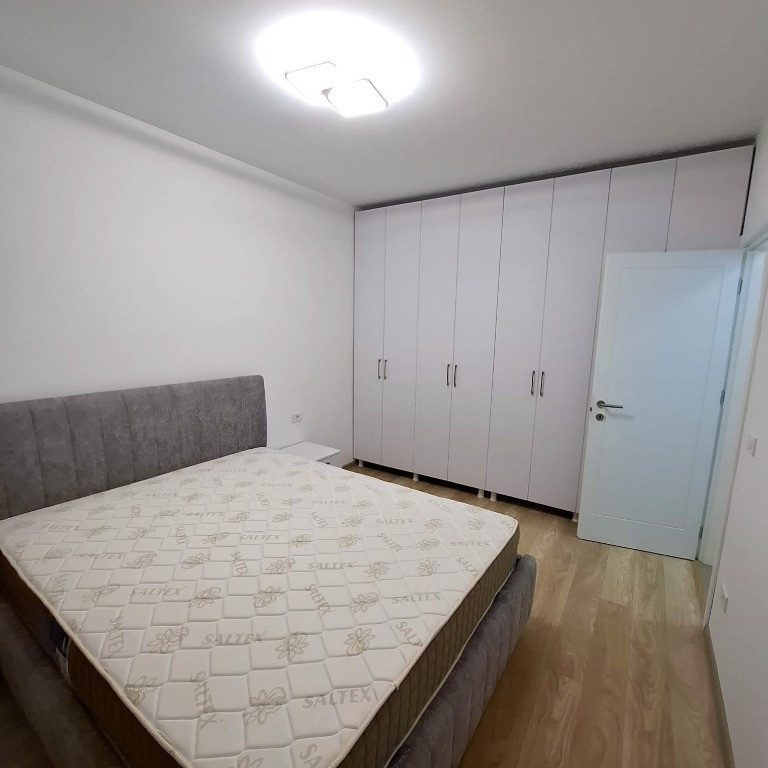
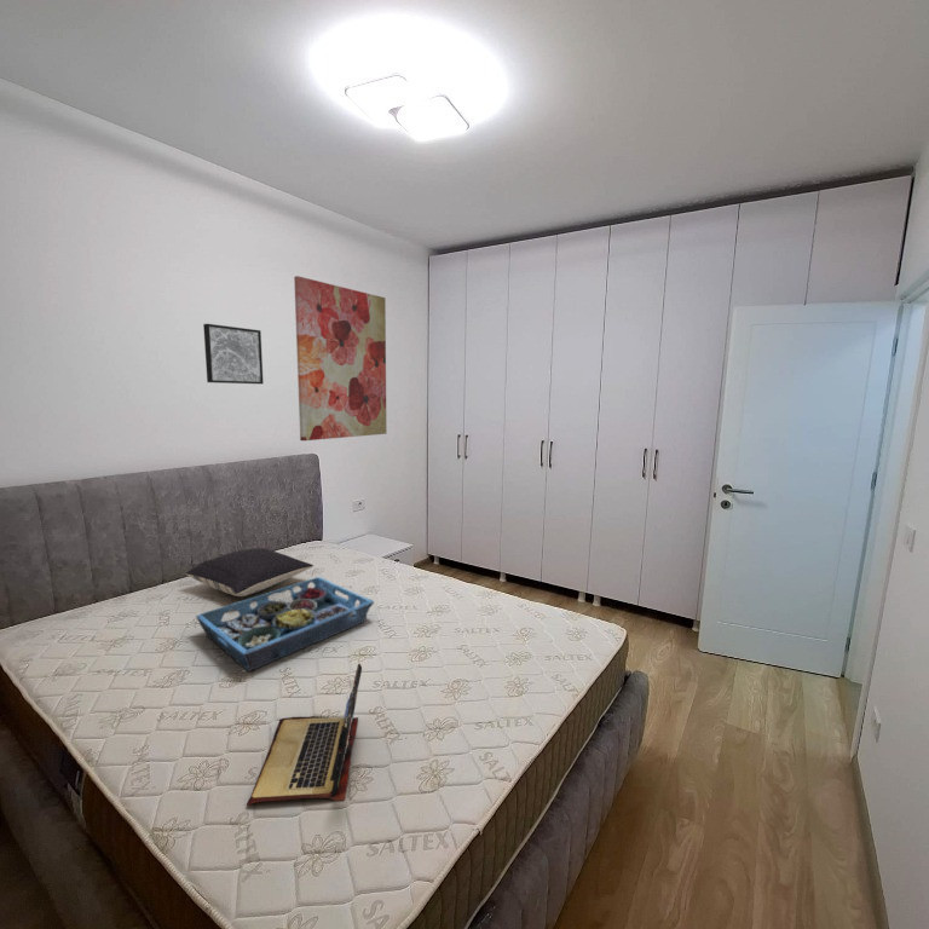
+ pillow (250, 569)
+ laptop (307, 725)
+ serving tray (289, 616)
+ wall art (235, 354)
+ wall art (345, 364)
